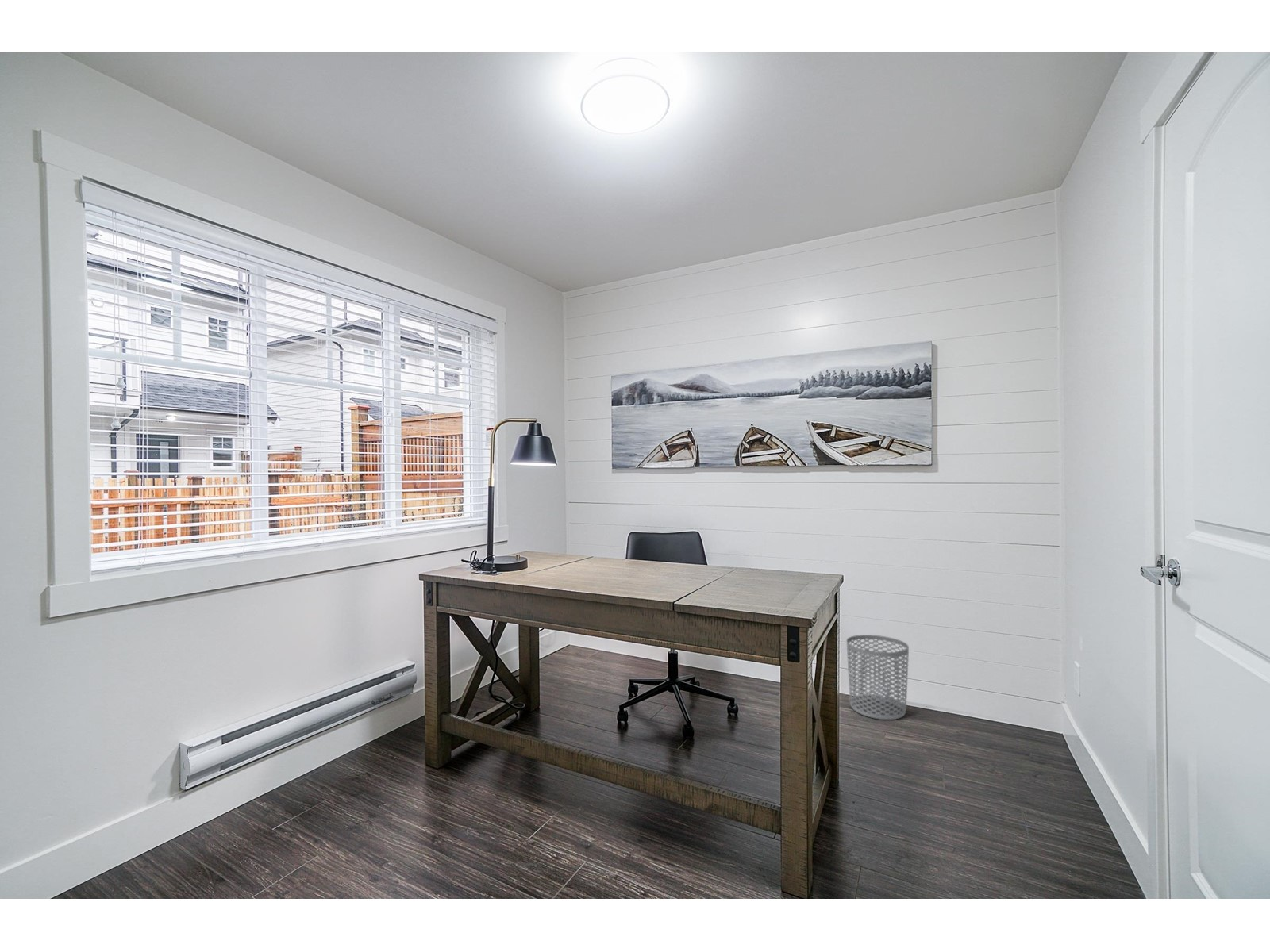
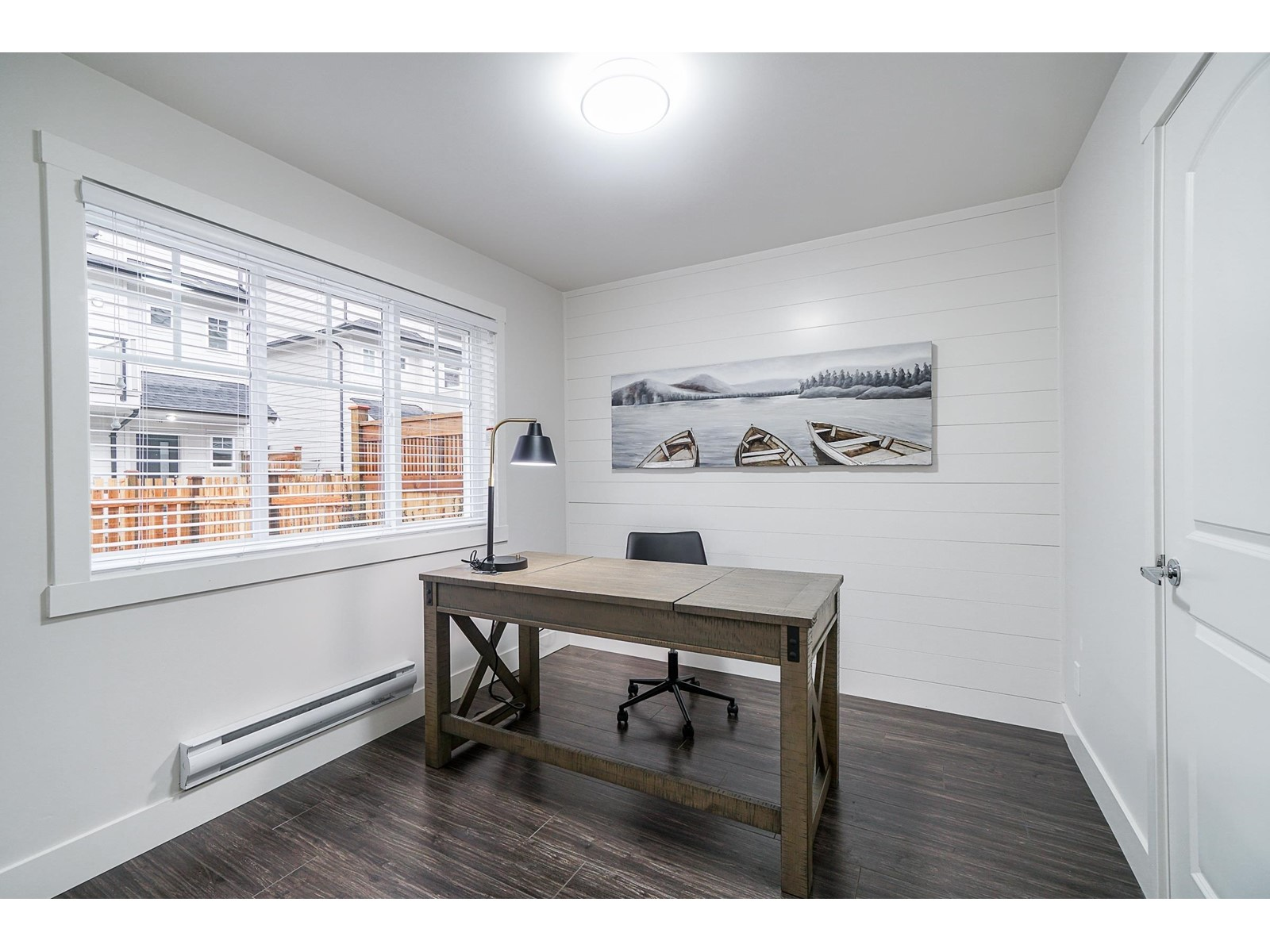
- waste bin (877, 676)
